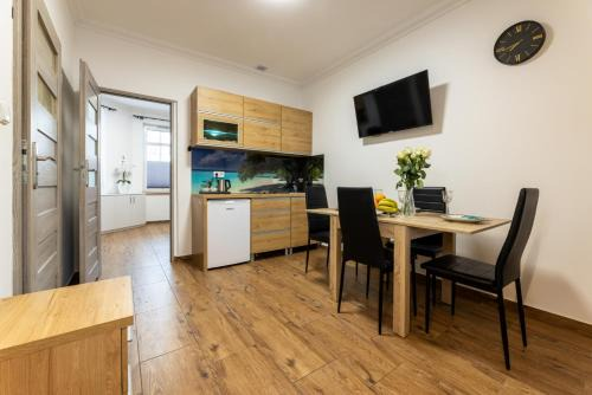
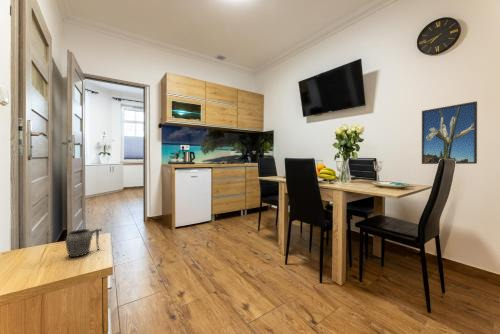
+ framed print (447, 135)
+ mug (84, 241)
